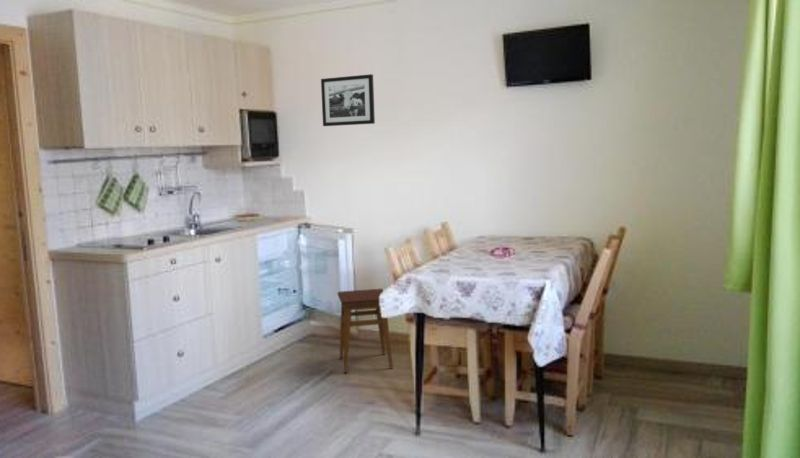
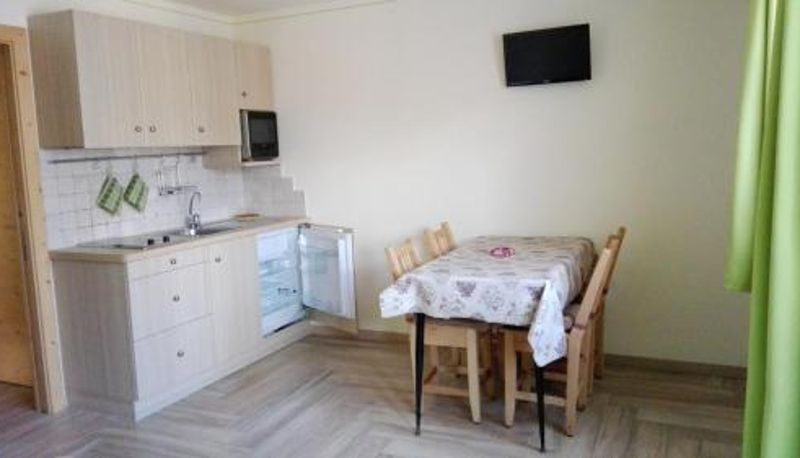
- stool (364, 325)
- picture frame (347, 100)
